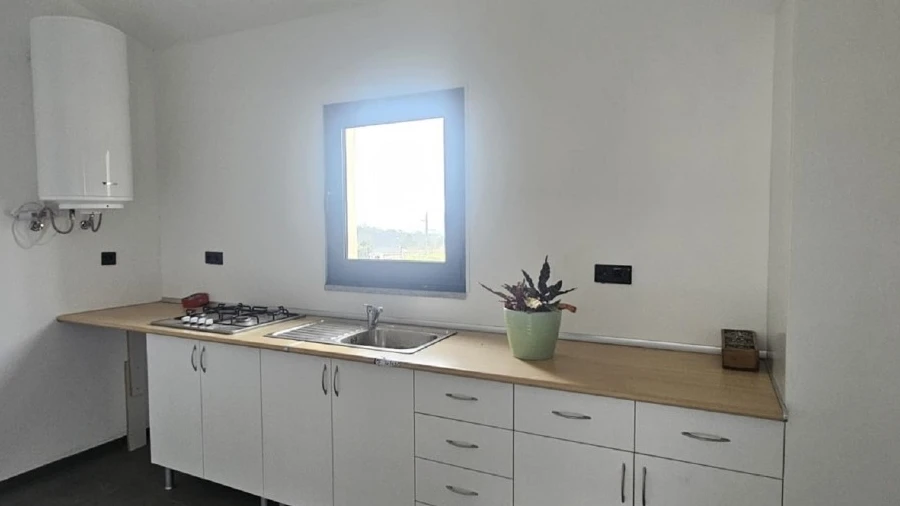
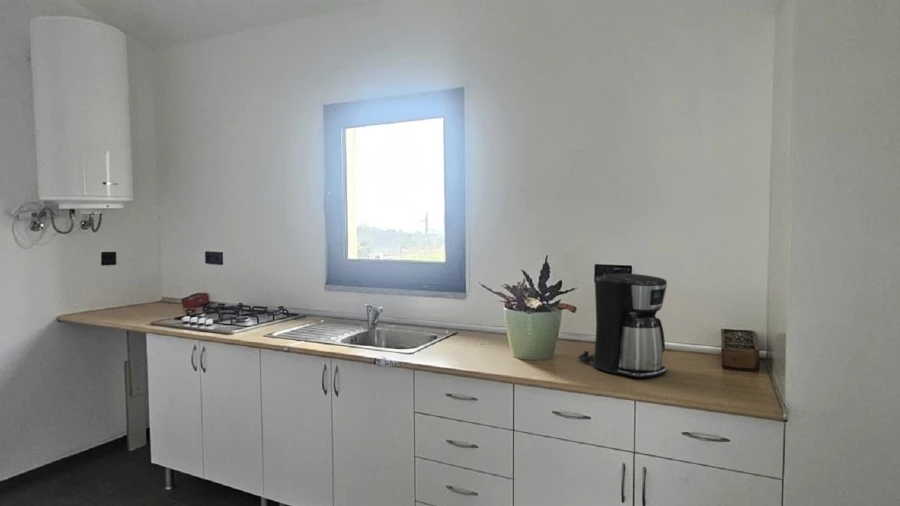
+ coffee maker (626, 320)
